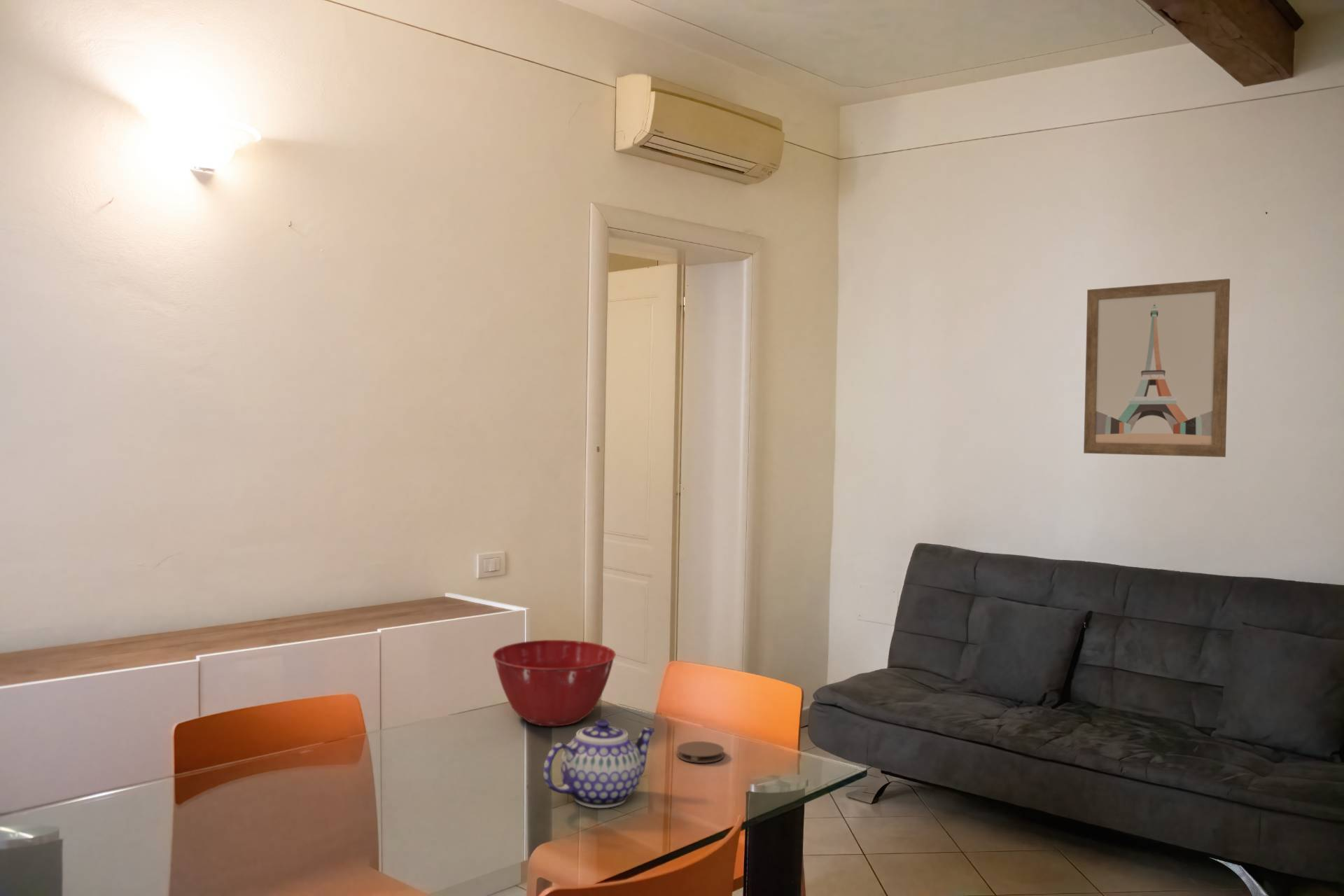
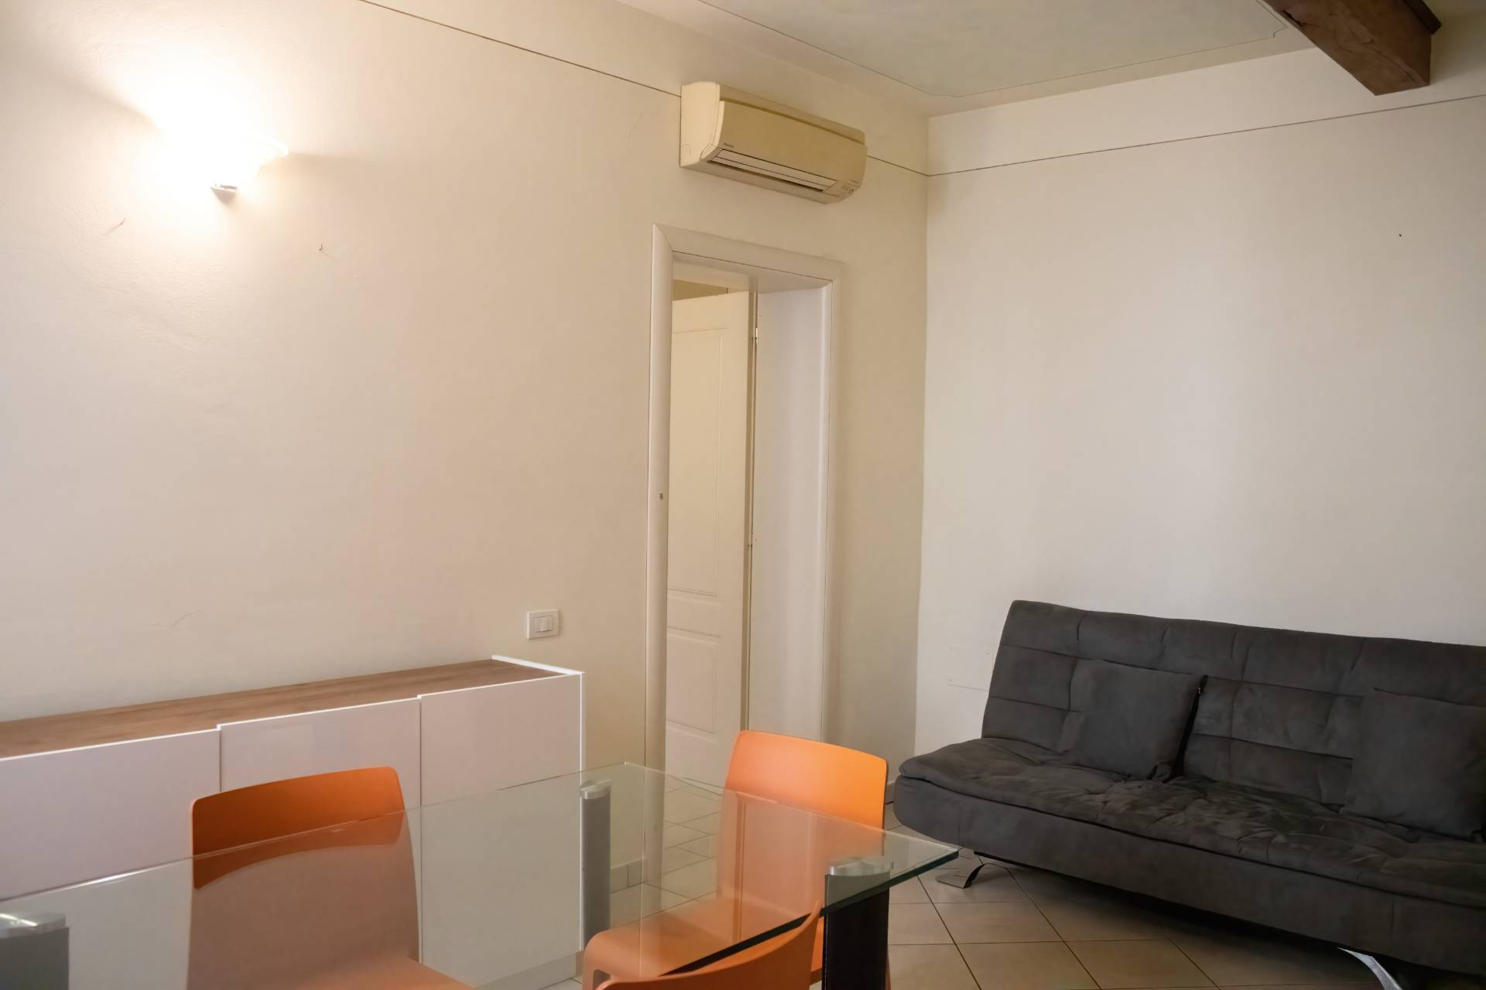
- mixing bowl (554, 685)
- teapot (601, 758)
- wall art (1154, 370)
- coaster (700, 752)
